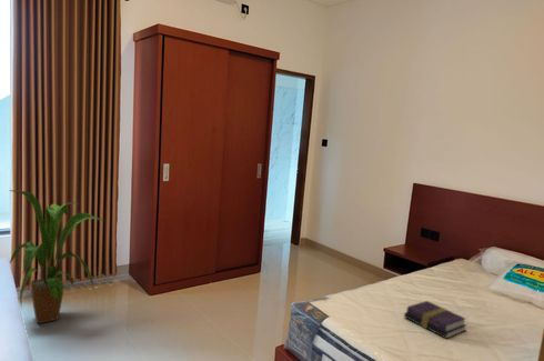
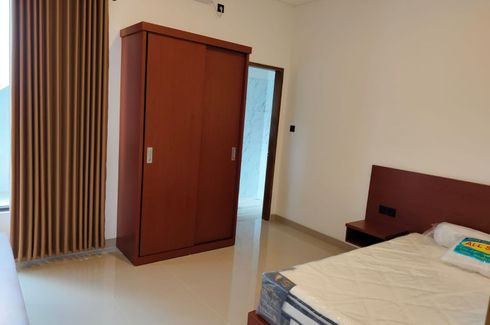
- book (435, 318)
- house plant (59, 252)
